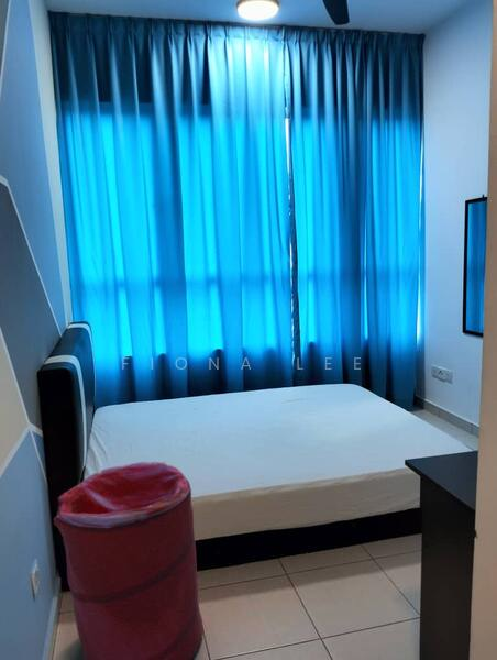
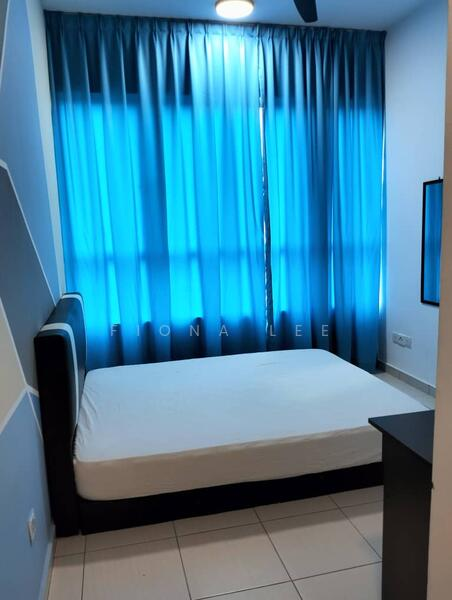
- laundry hamper (132, 563)
